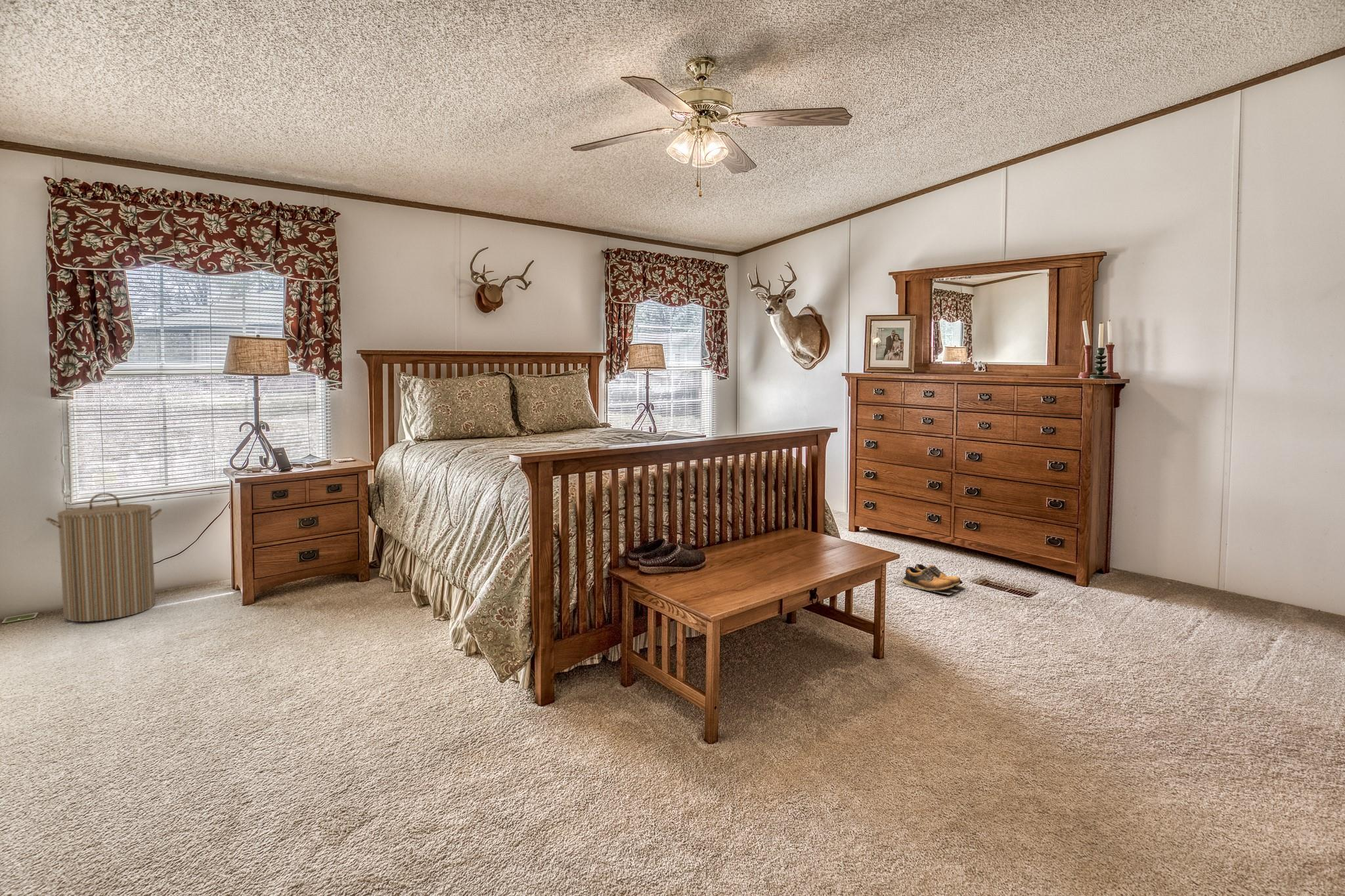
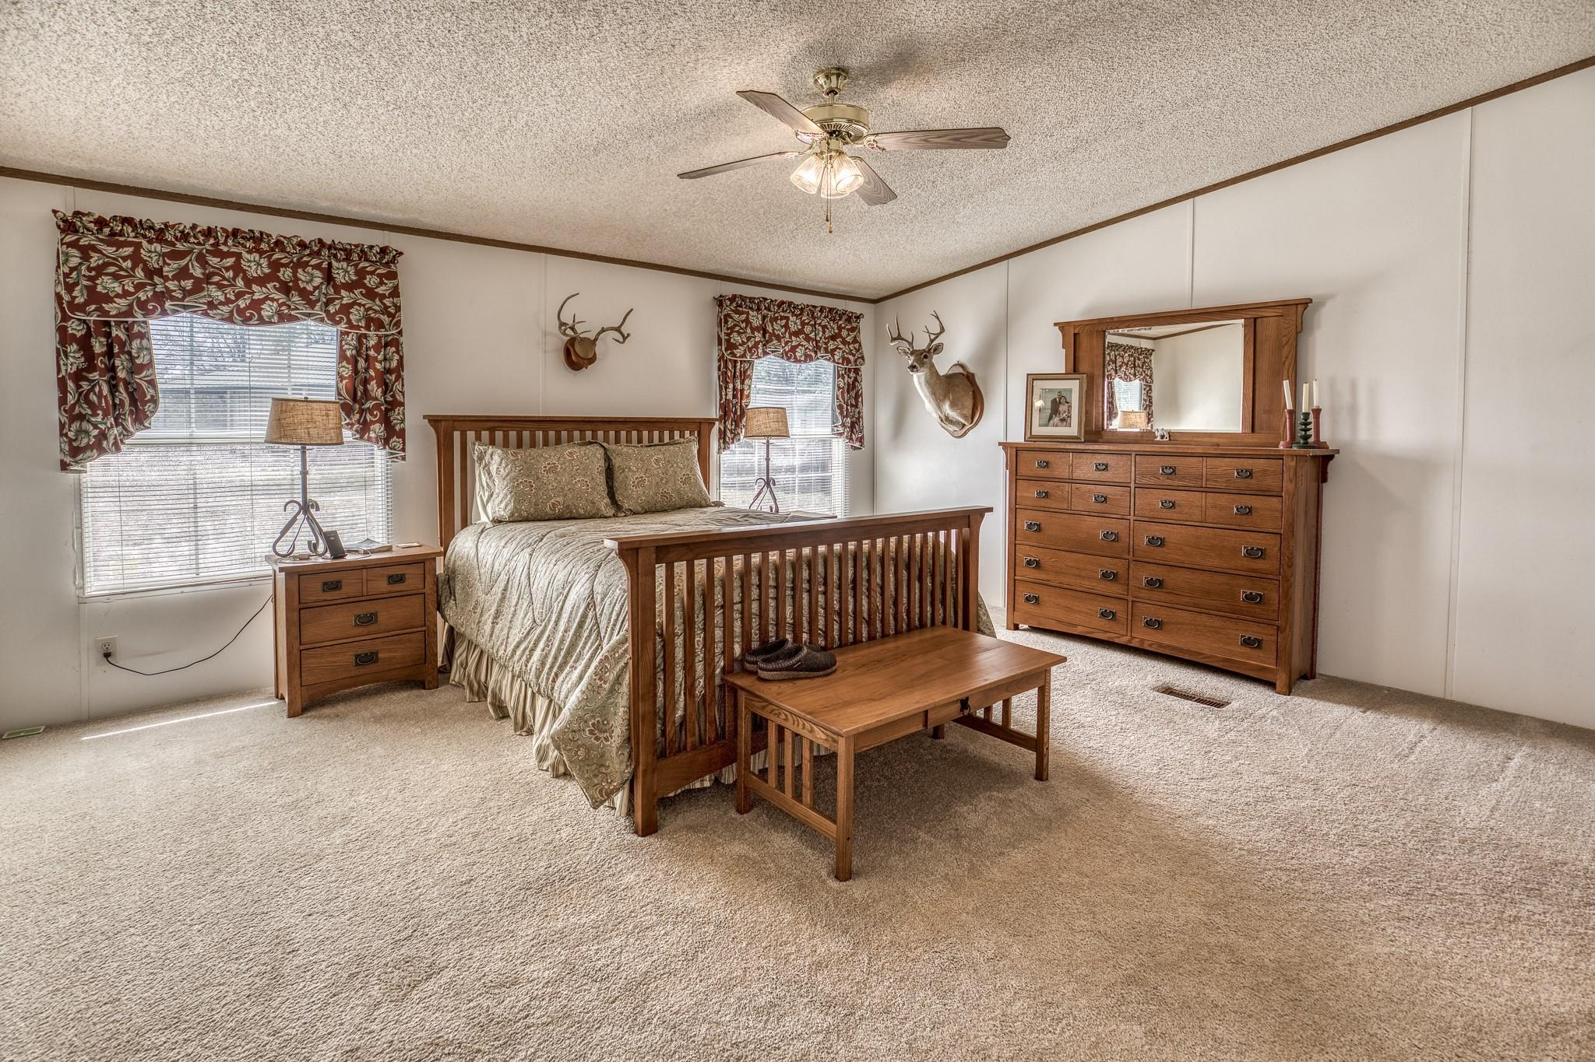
- laundry hamper (108, 552)
- shoes (931, 576)
